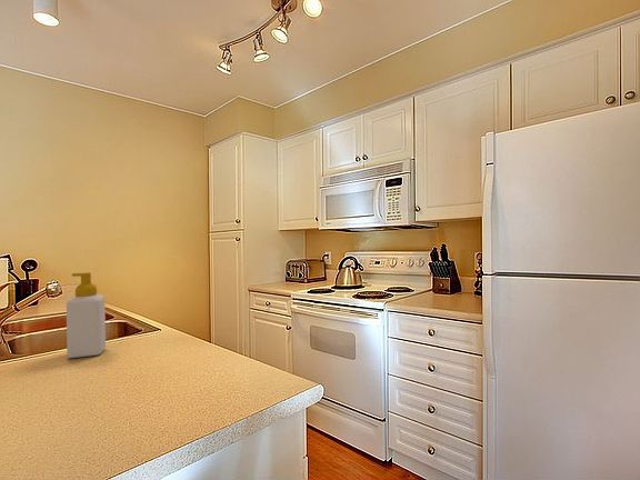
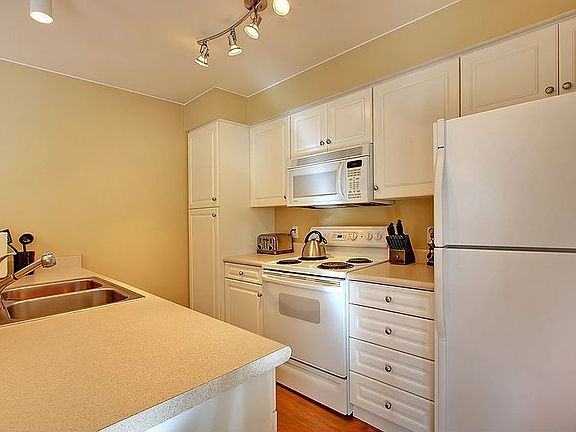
- soap bottle (86, 312)
